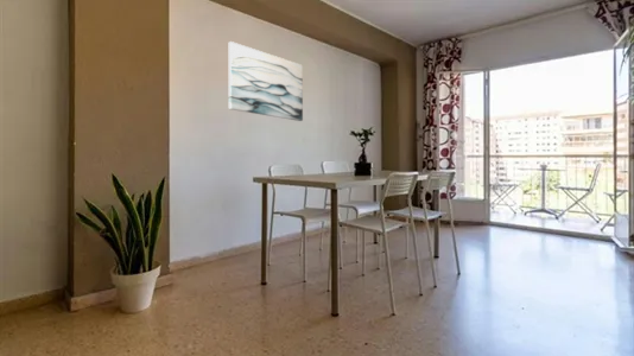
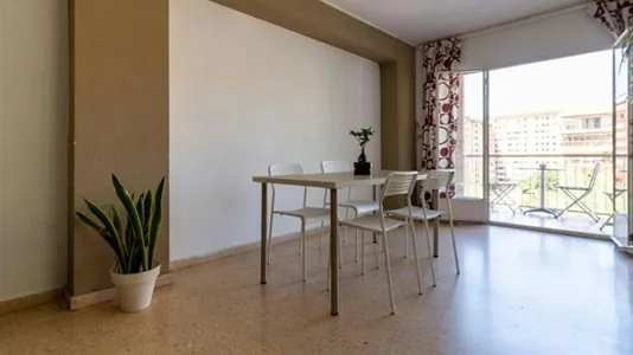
- wall art (268, 84)
